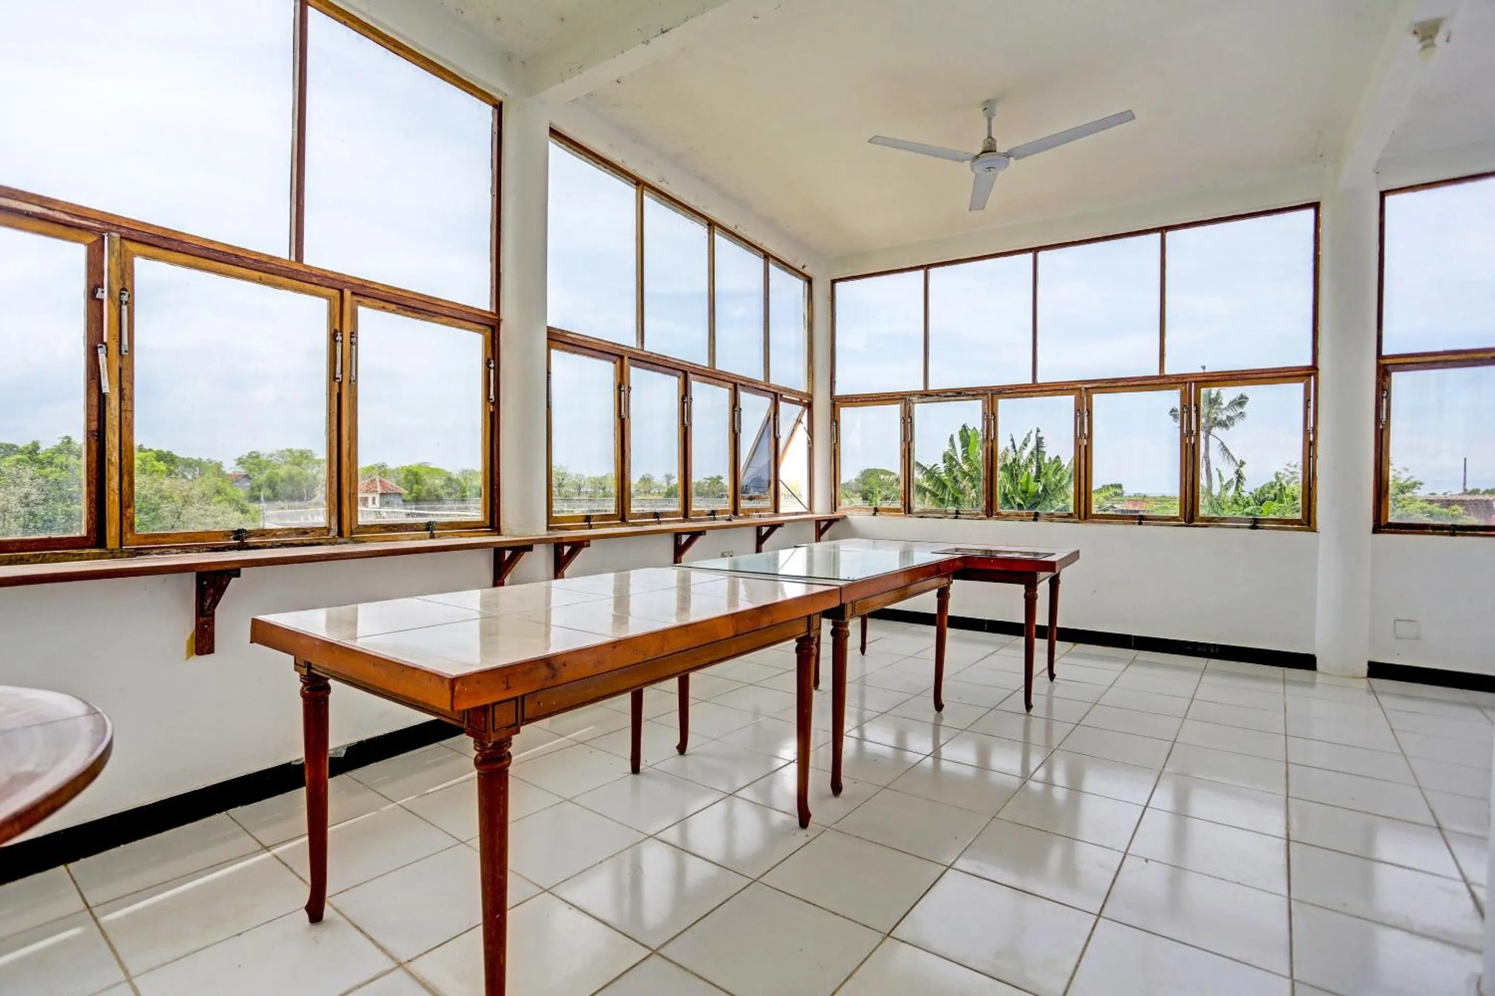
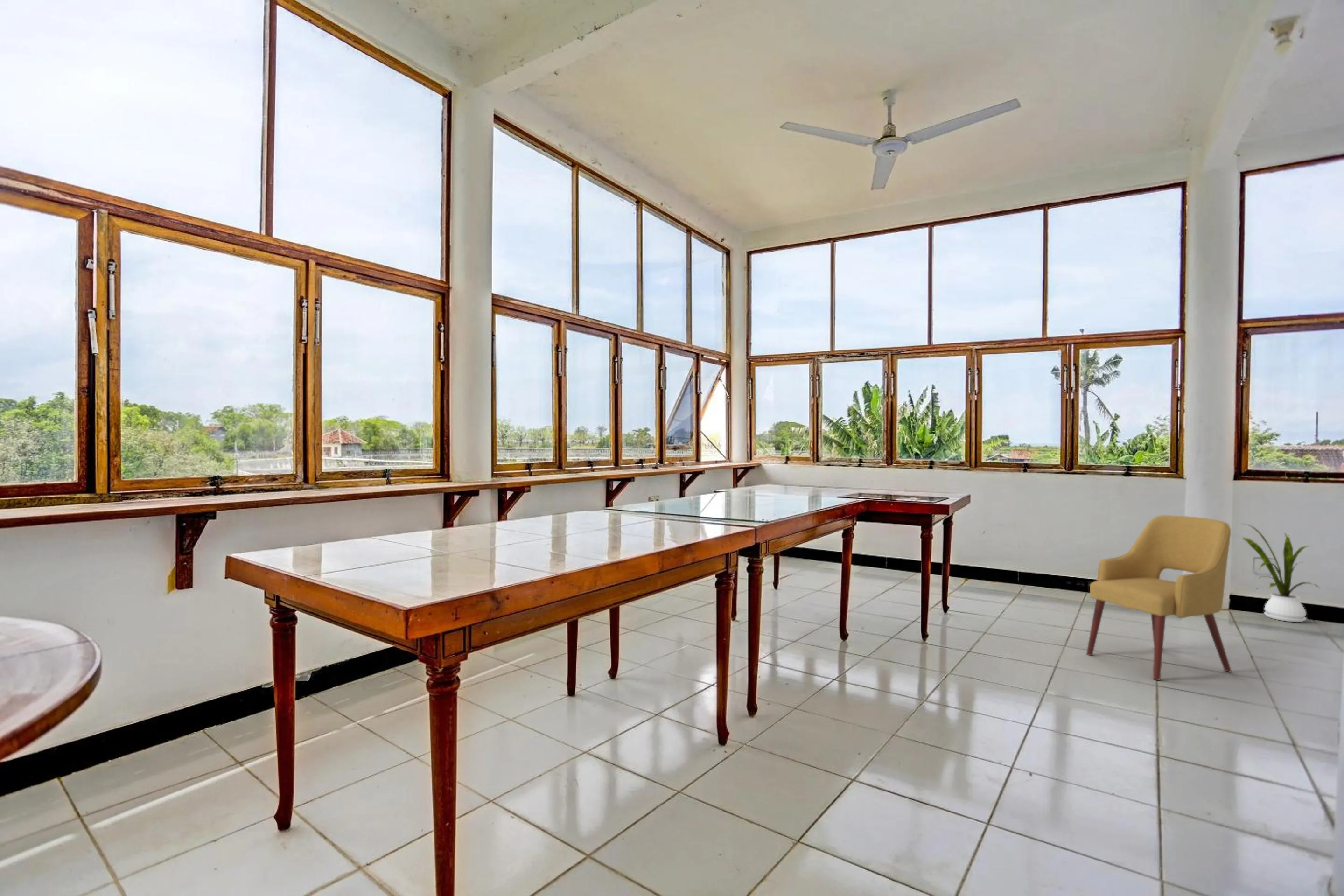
+ chair (1160, 590)
+ house plant (1280, 571)
